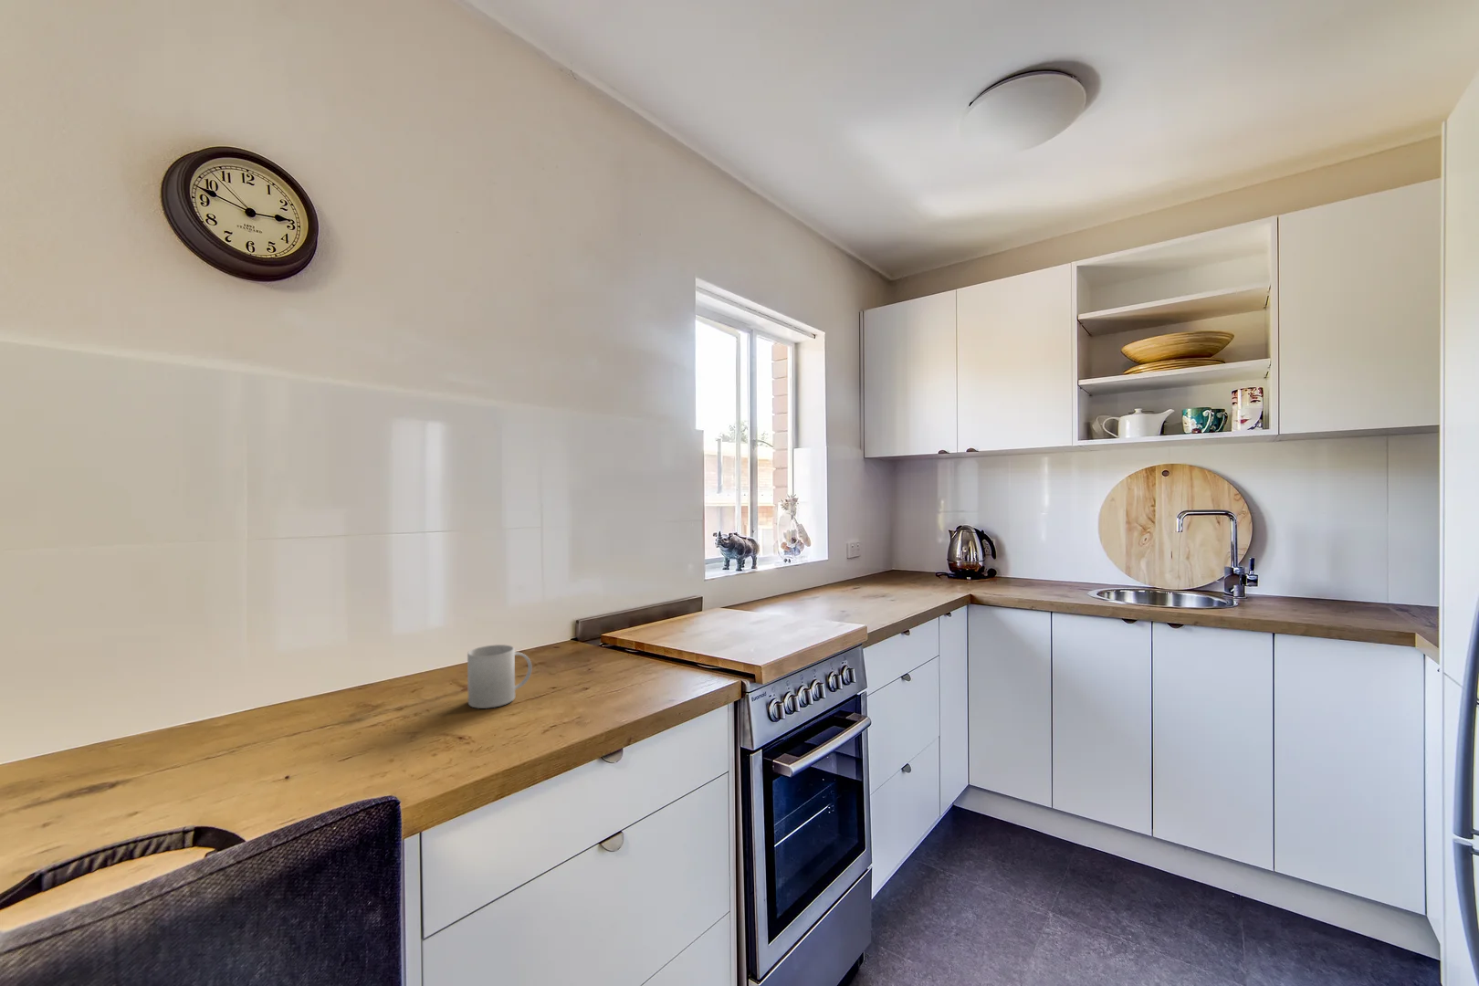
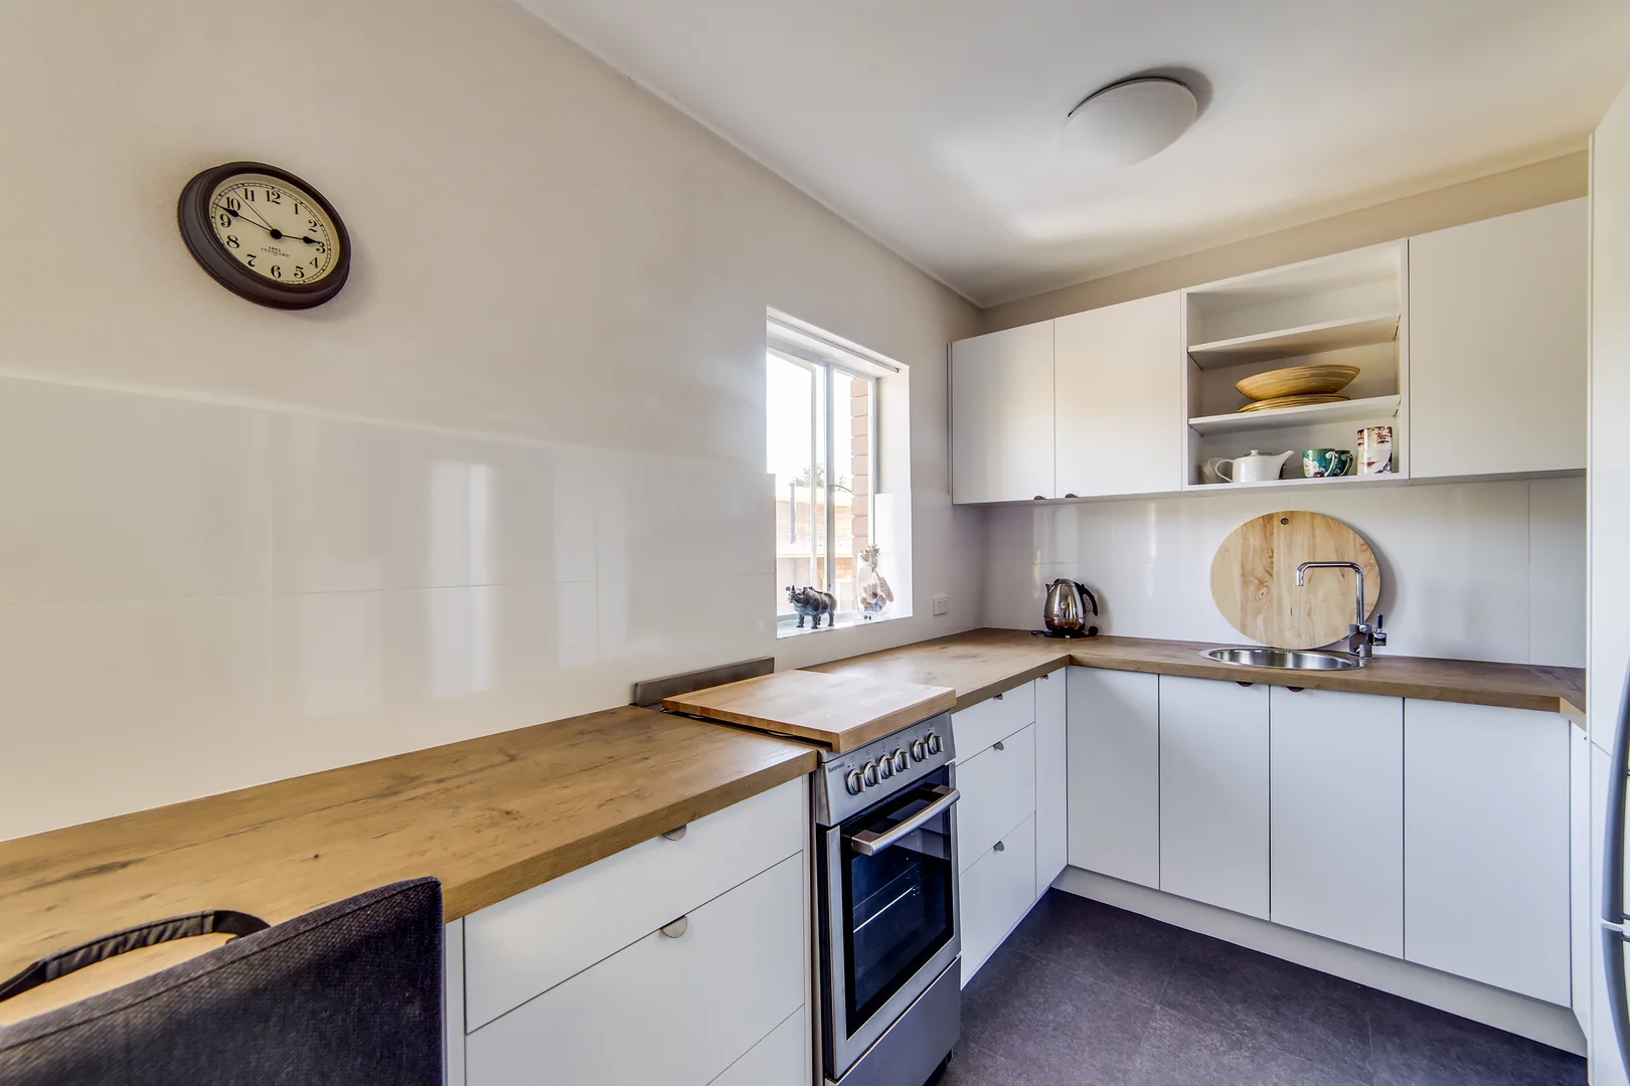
- mug (501, 672)
